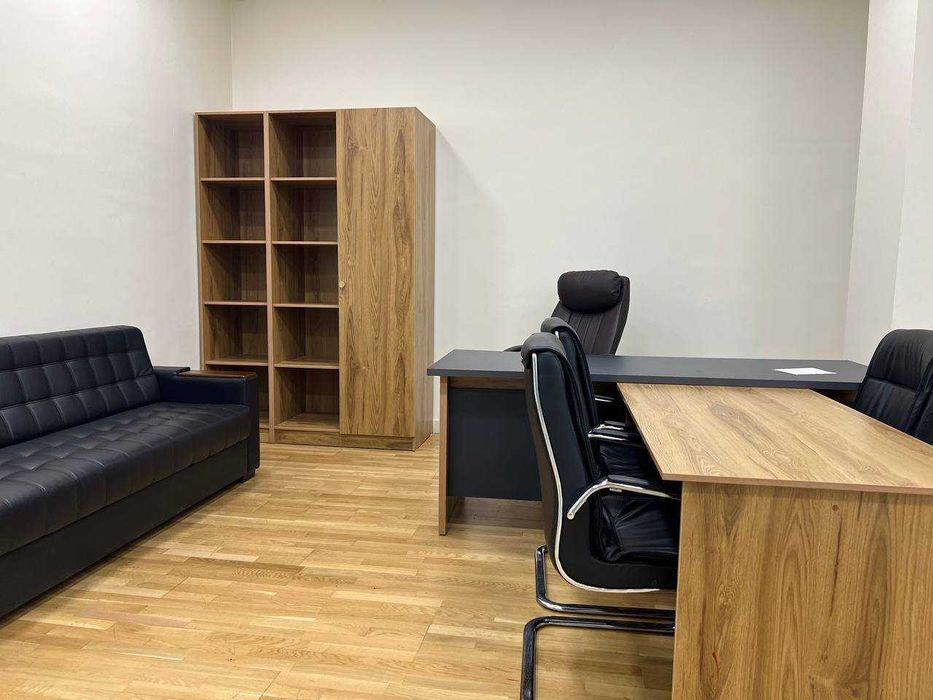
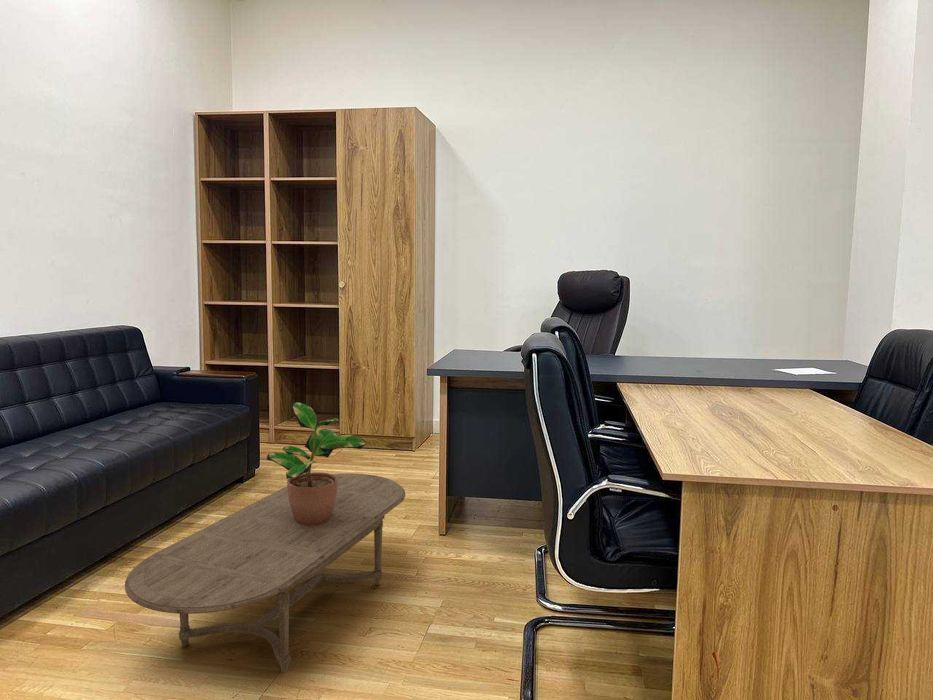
+ coffee table (289, 568)
+ potted plant (314, 461)
